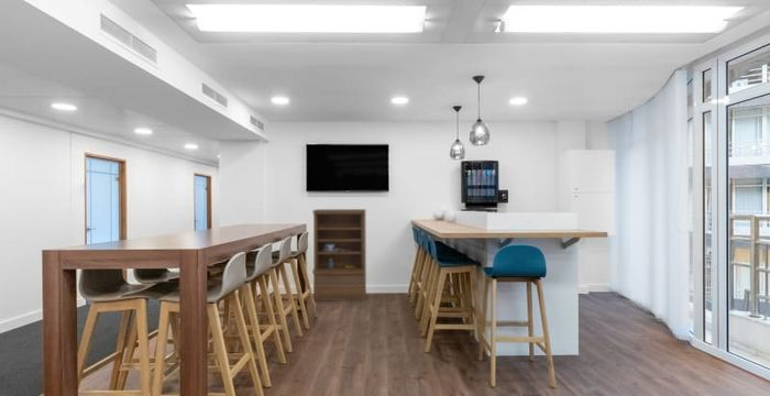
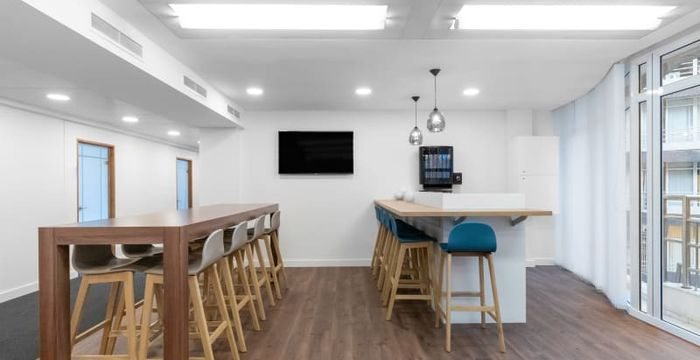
- bookshelf (340, 253)
